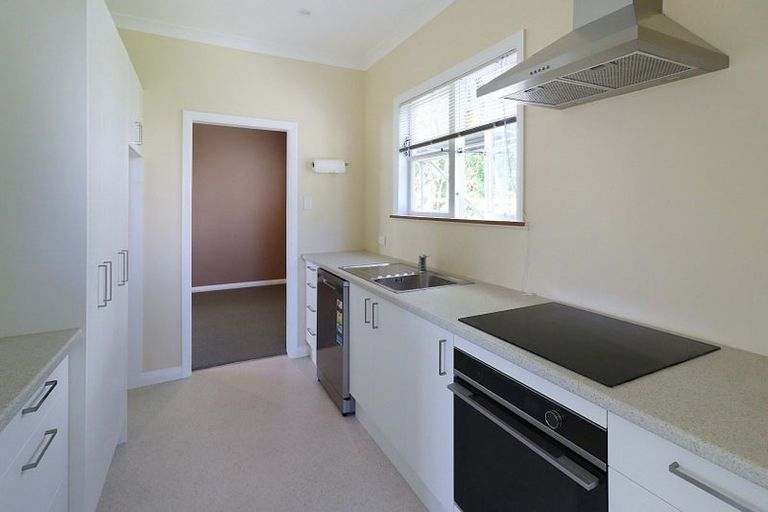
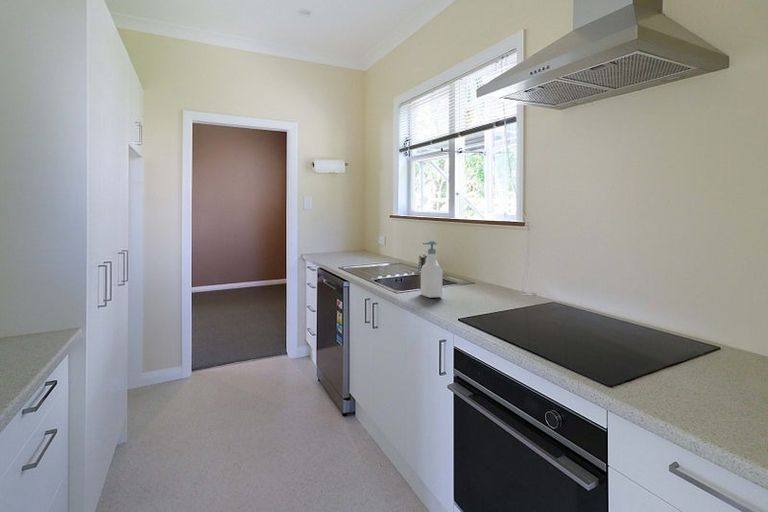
+ soap bottle (429, 268)
